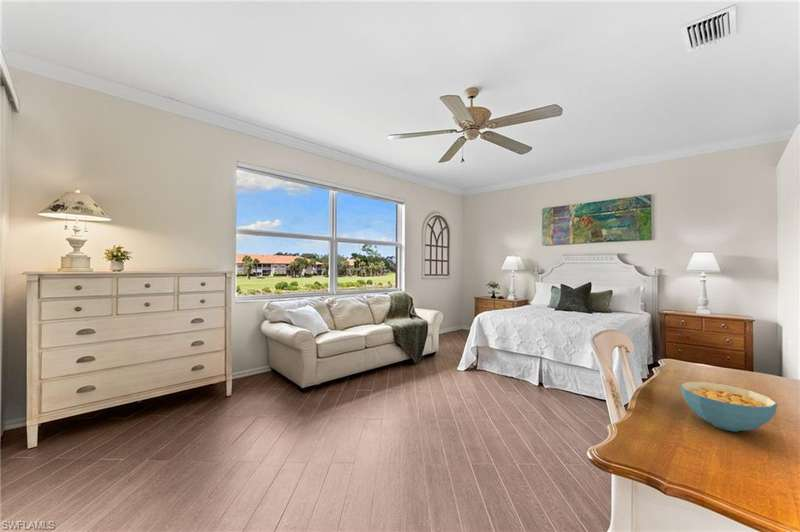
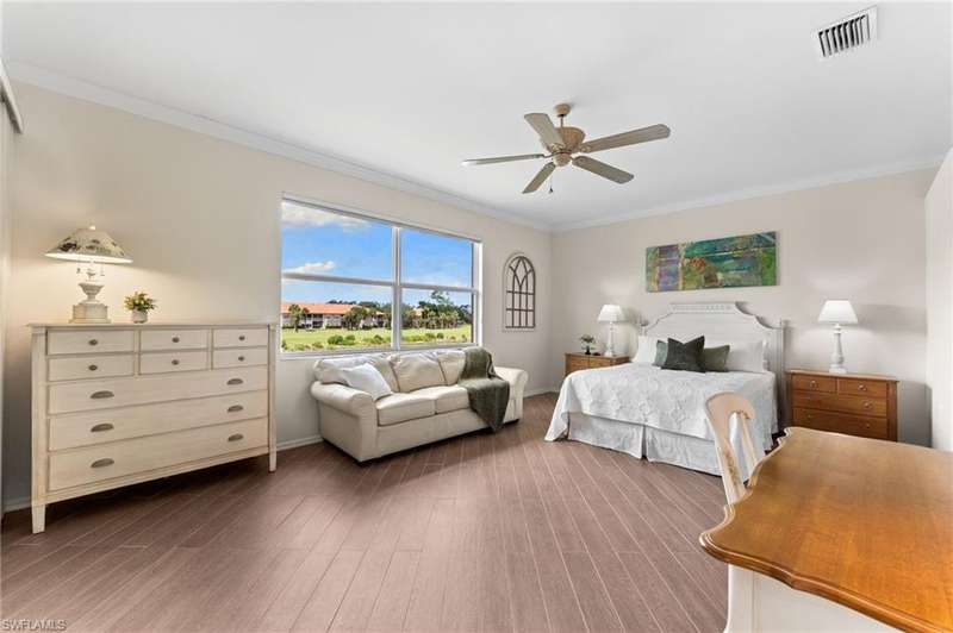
- cereal bowl (725, 409)
